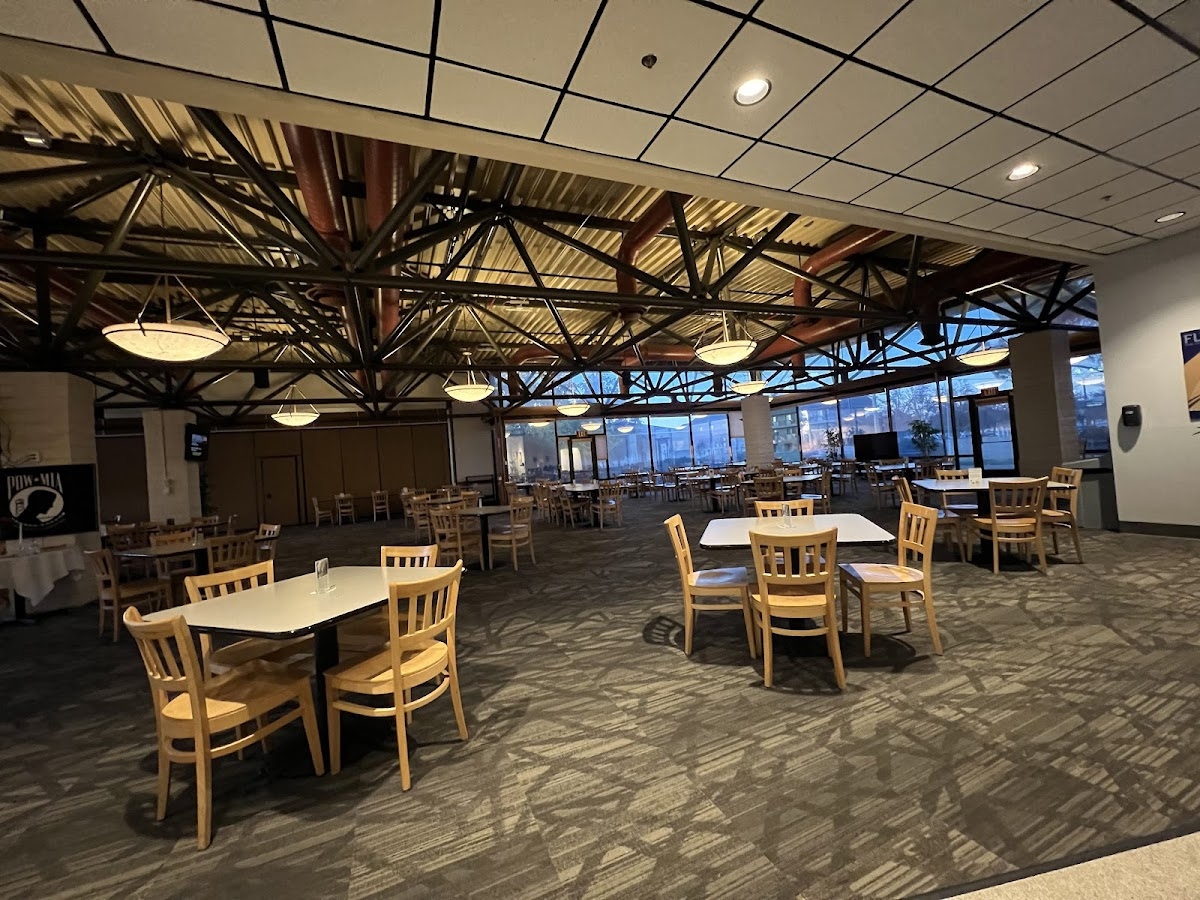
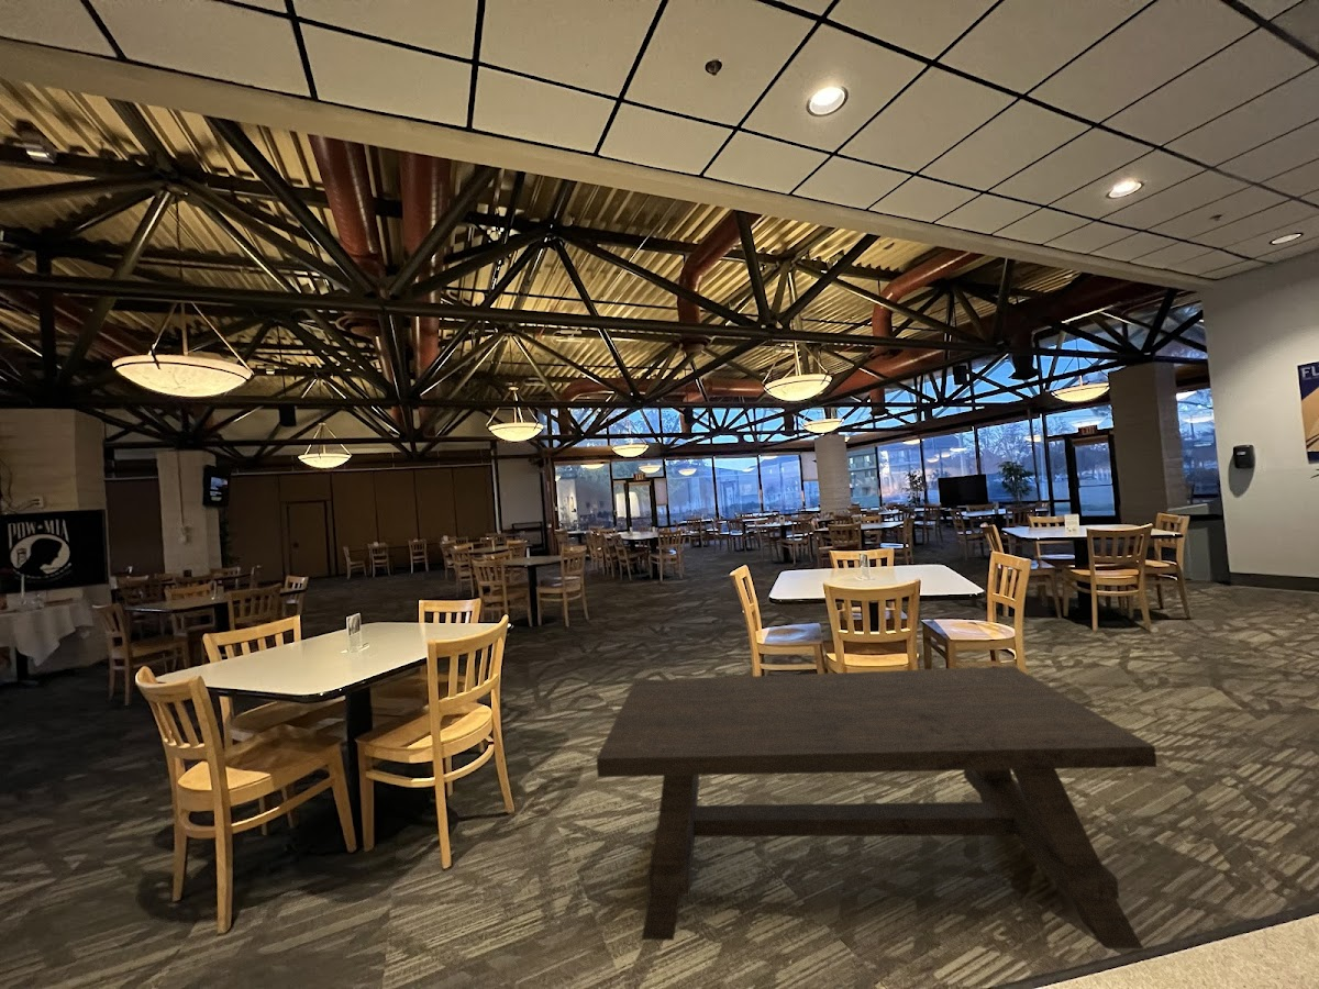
+ dining table (840, 771)
